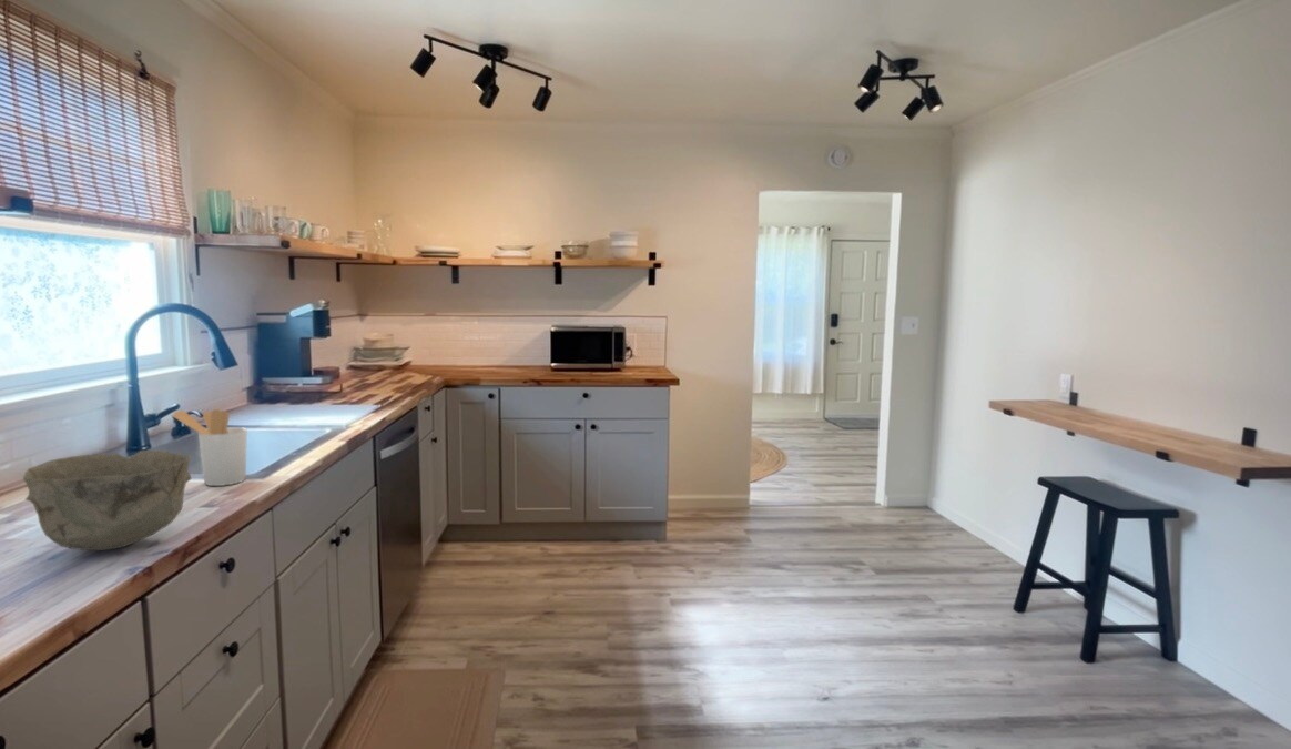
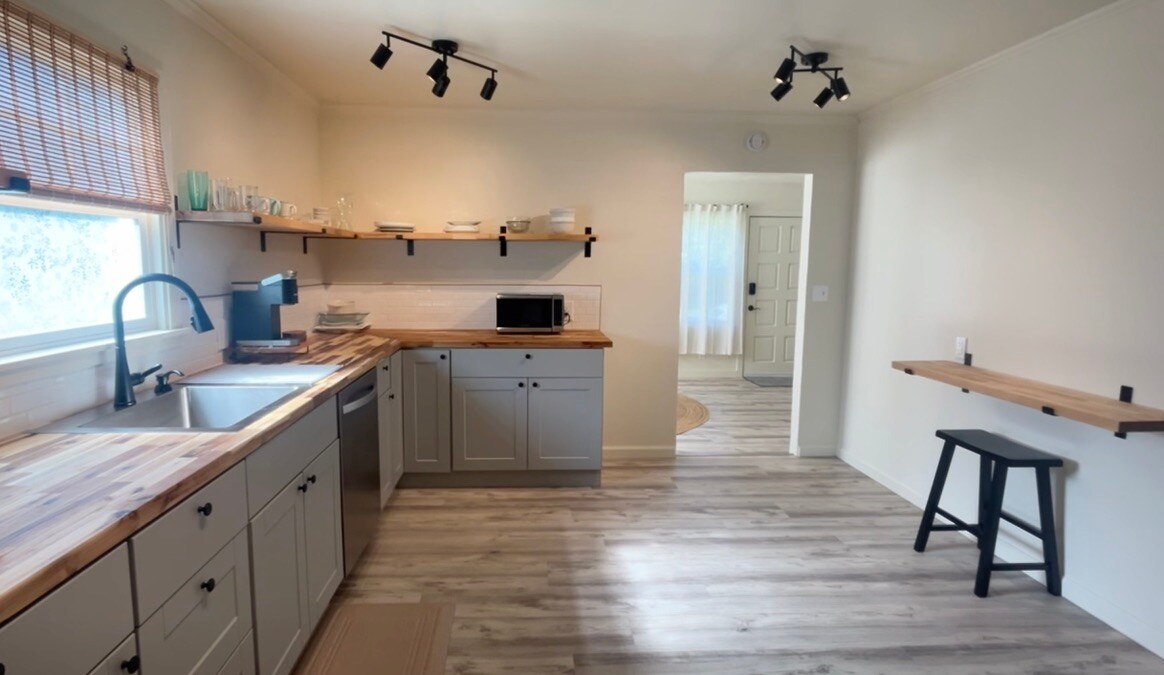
- bowl (113, 504)
- utensil holder (210, 444)
